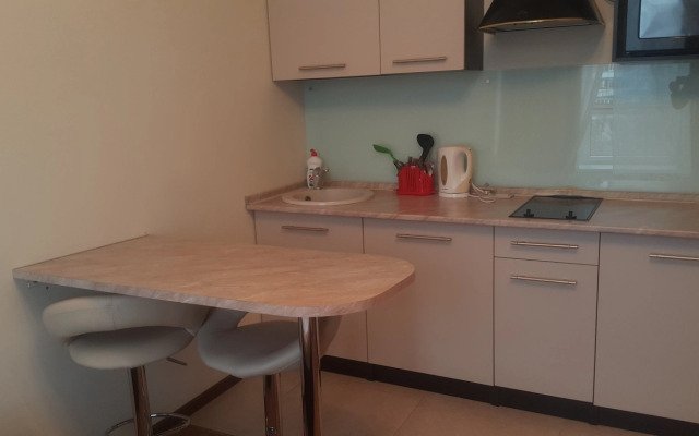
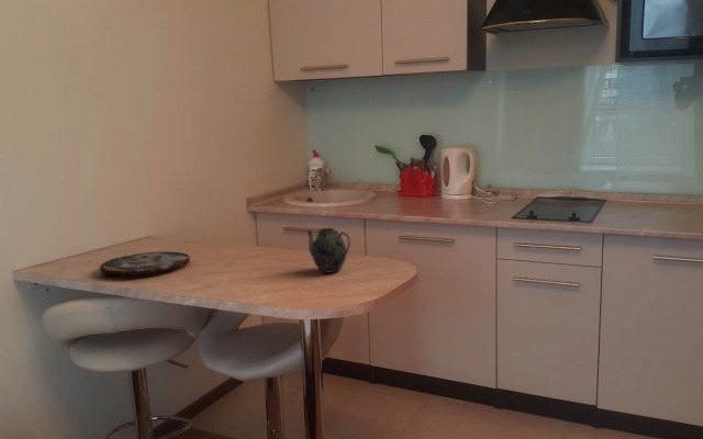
+ plate (146, 262)
+ teapot (327, 248)
